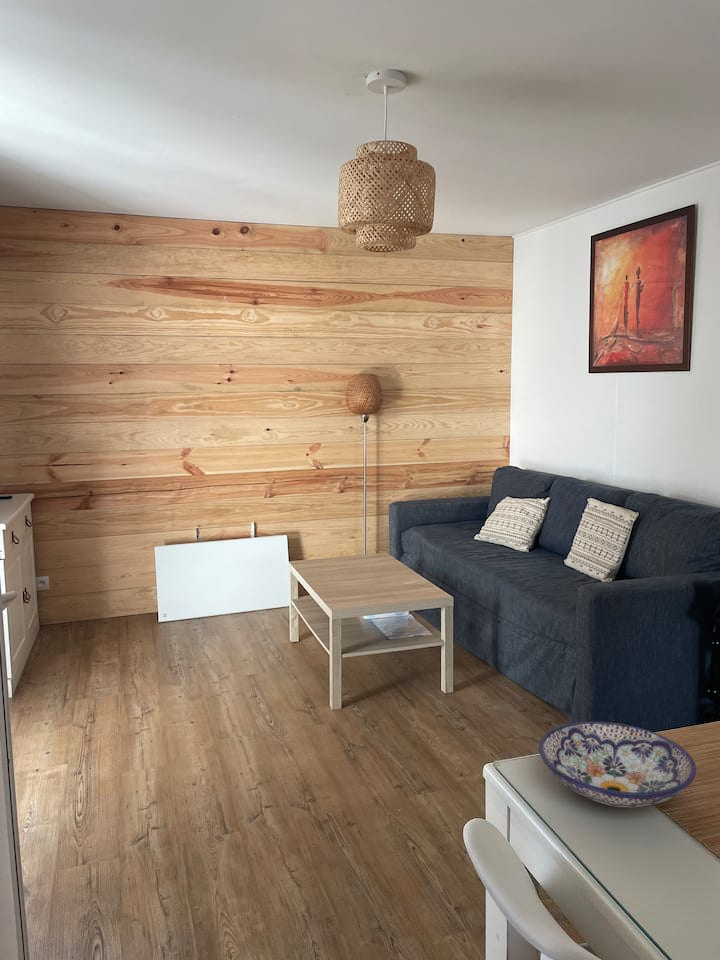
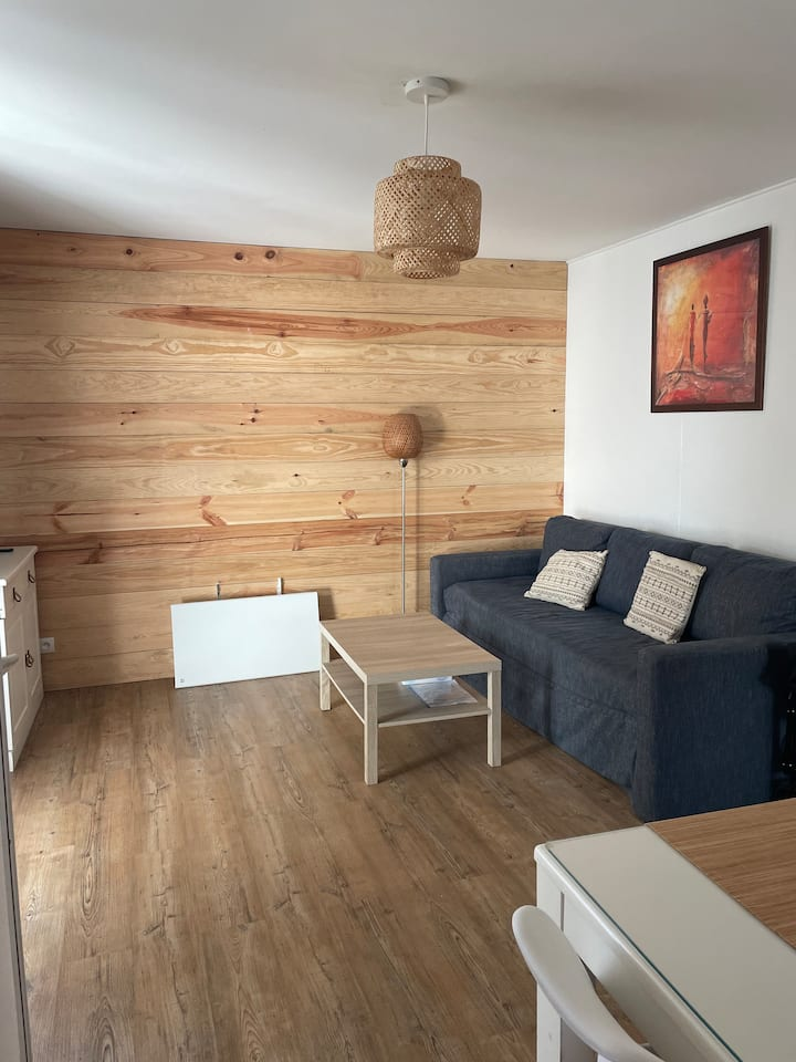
- bowl (614, 775)
